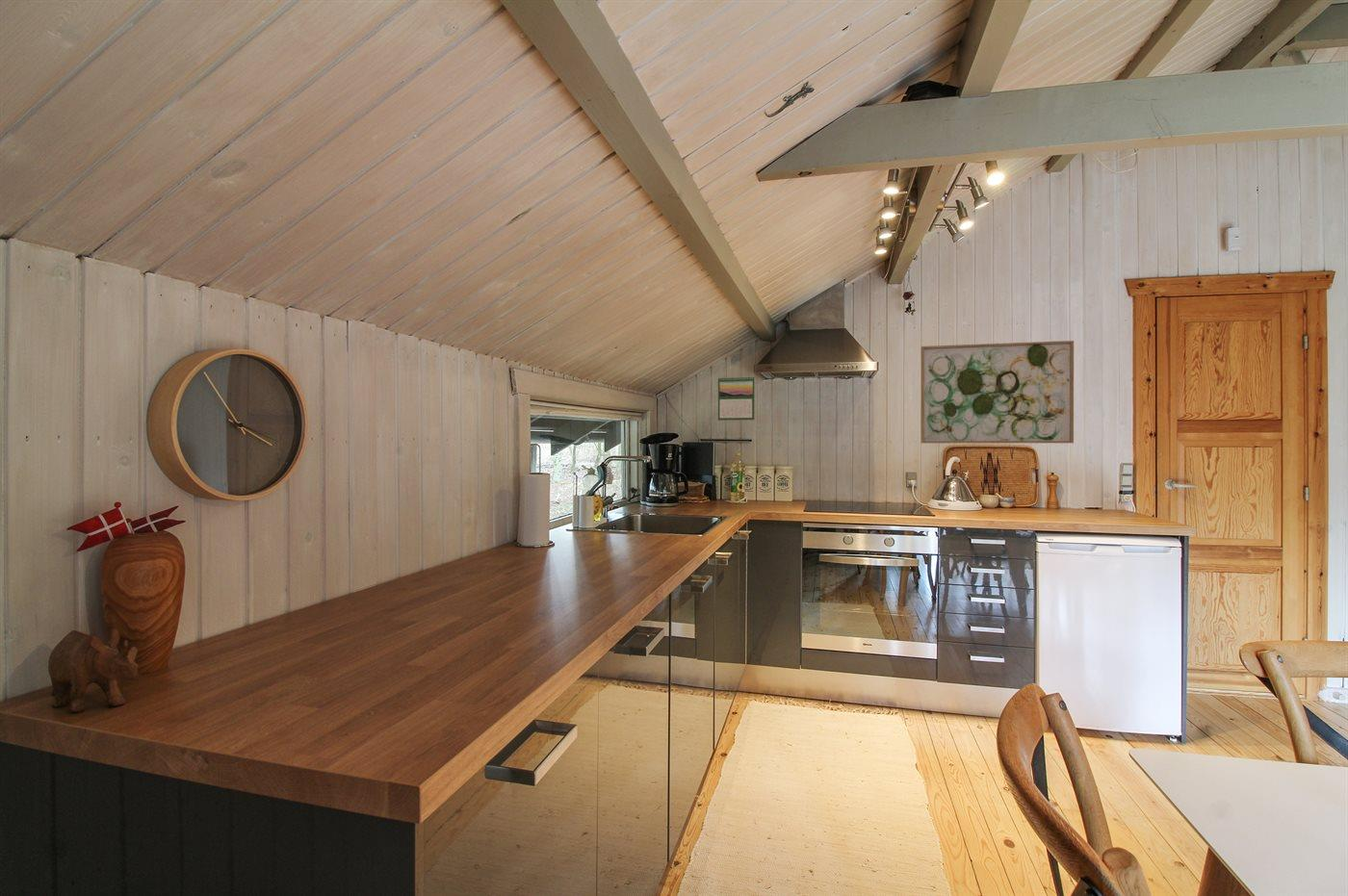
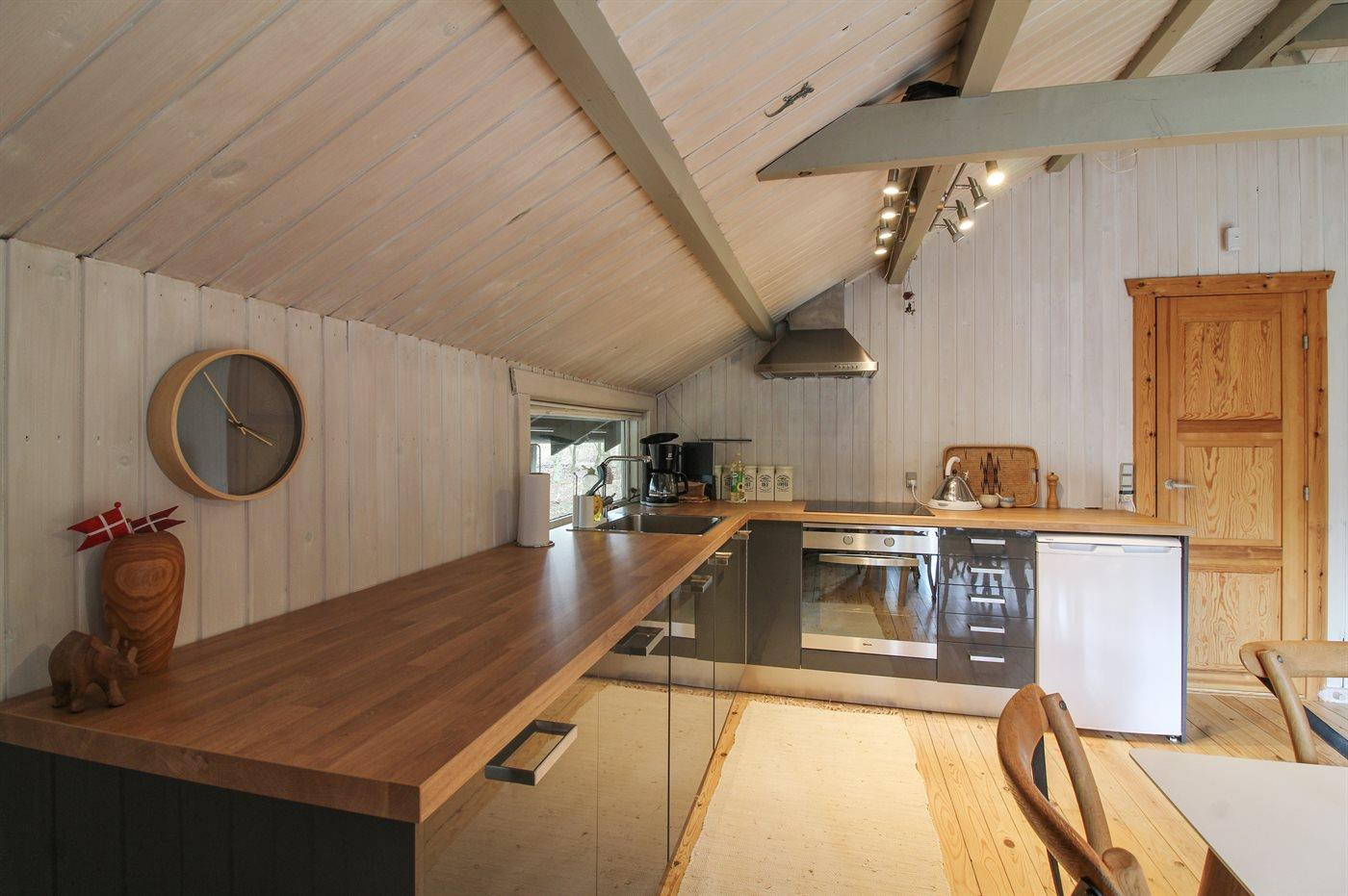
- calendar (736, 397)
- wall art (995, 393)
